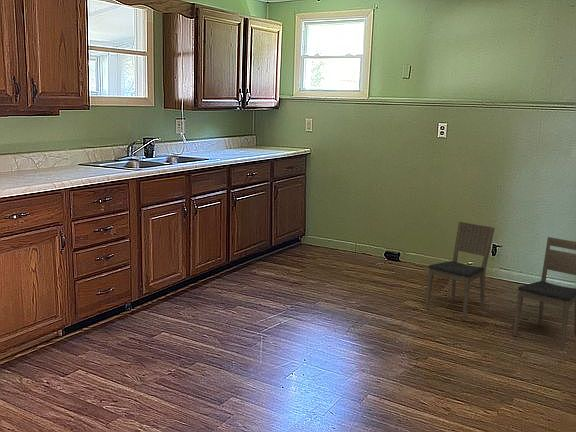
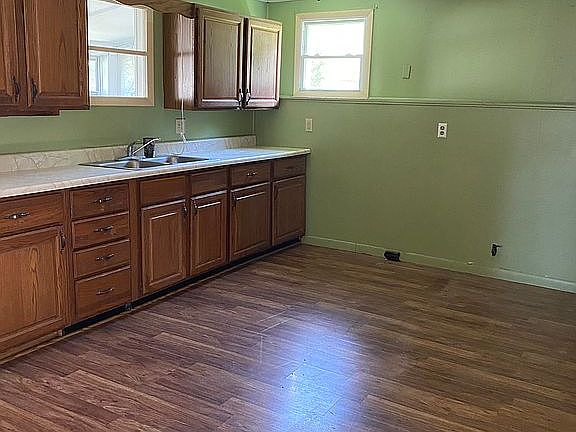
- dining chair (518, 287)
